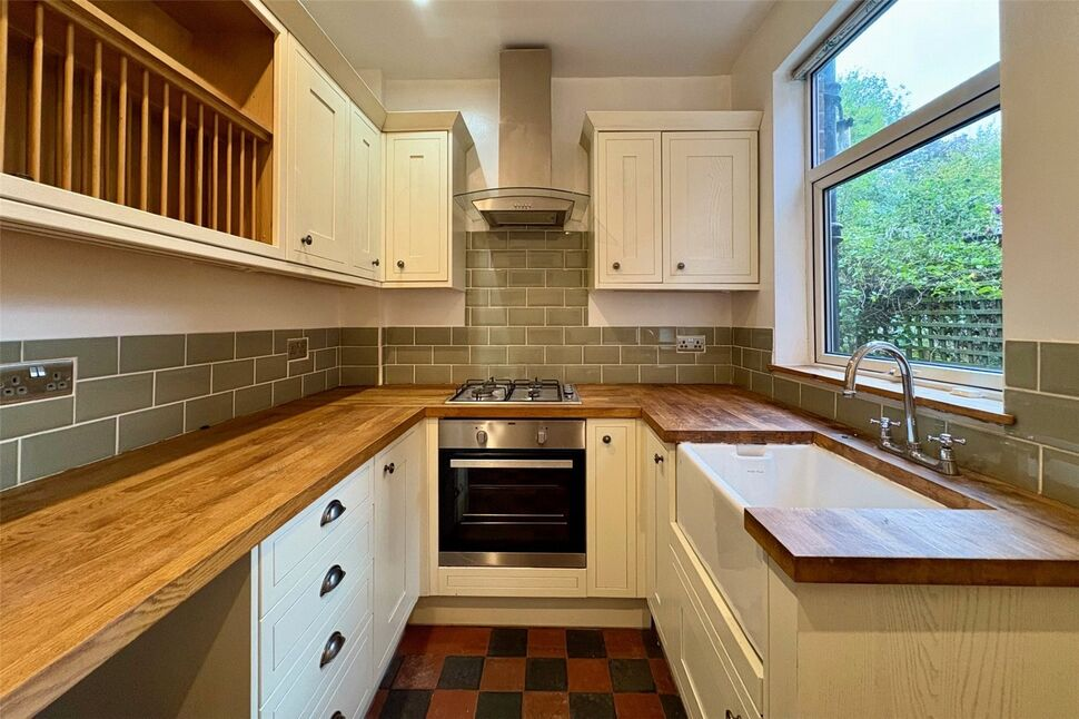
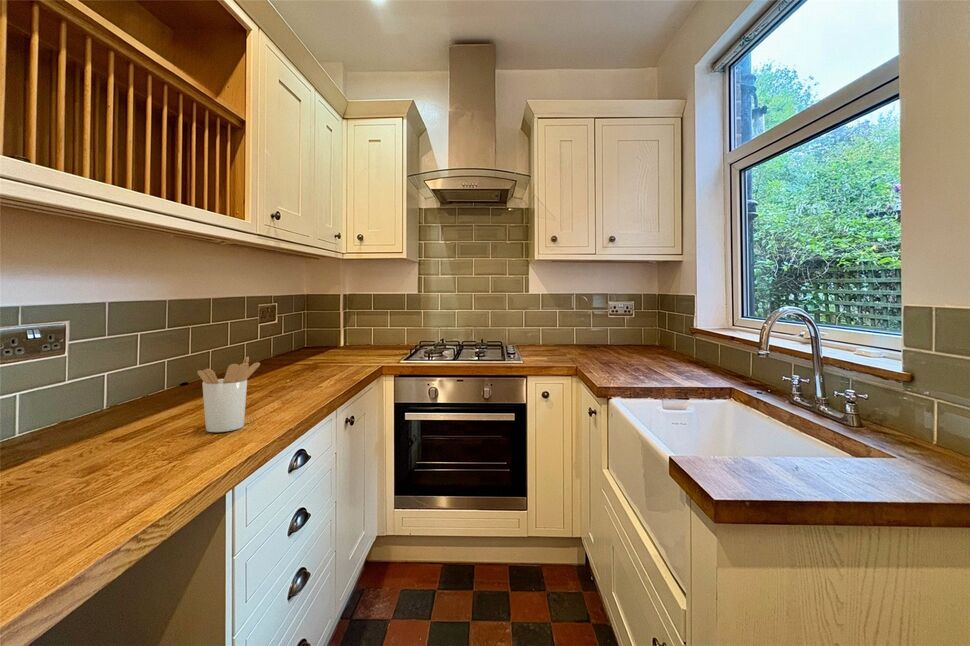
+ utensil holder (231, 393)
